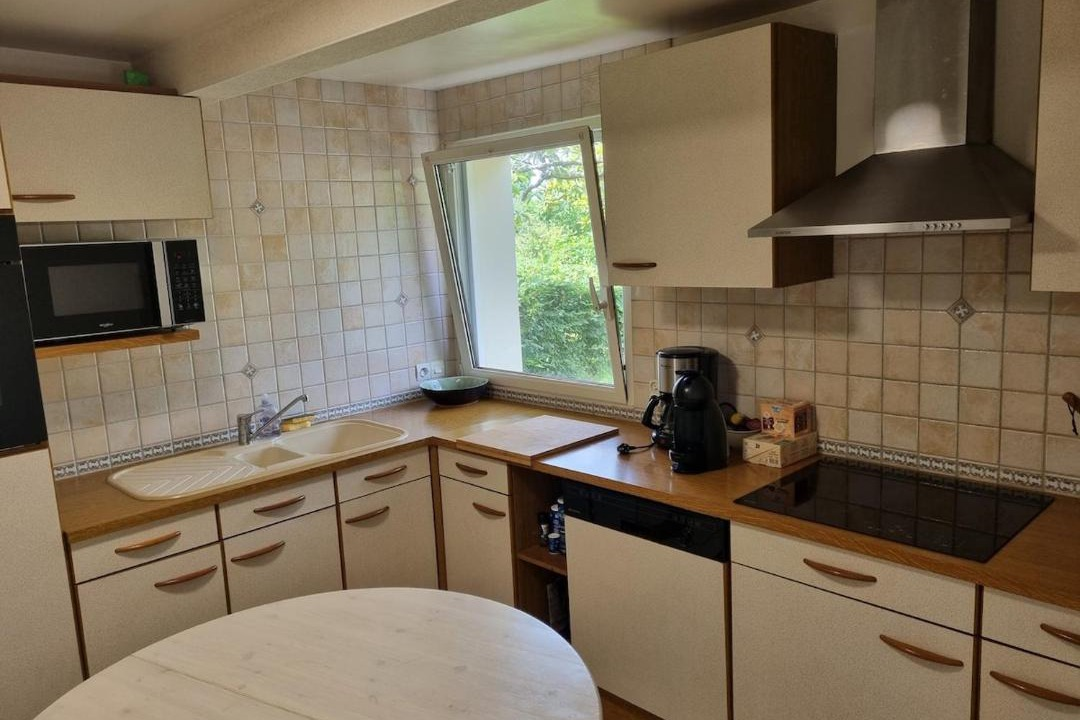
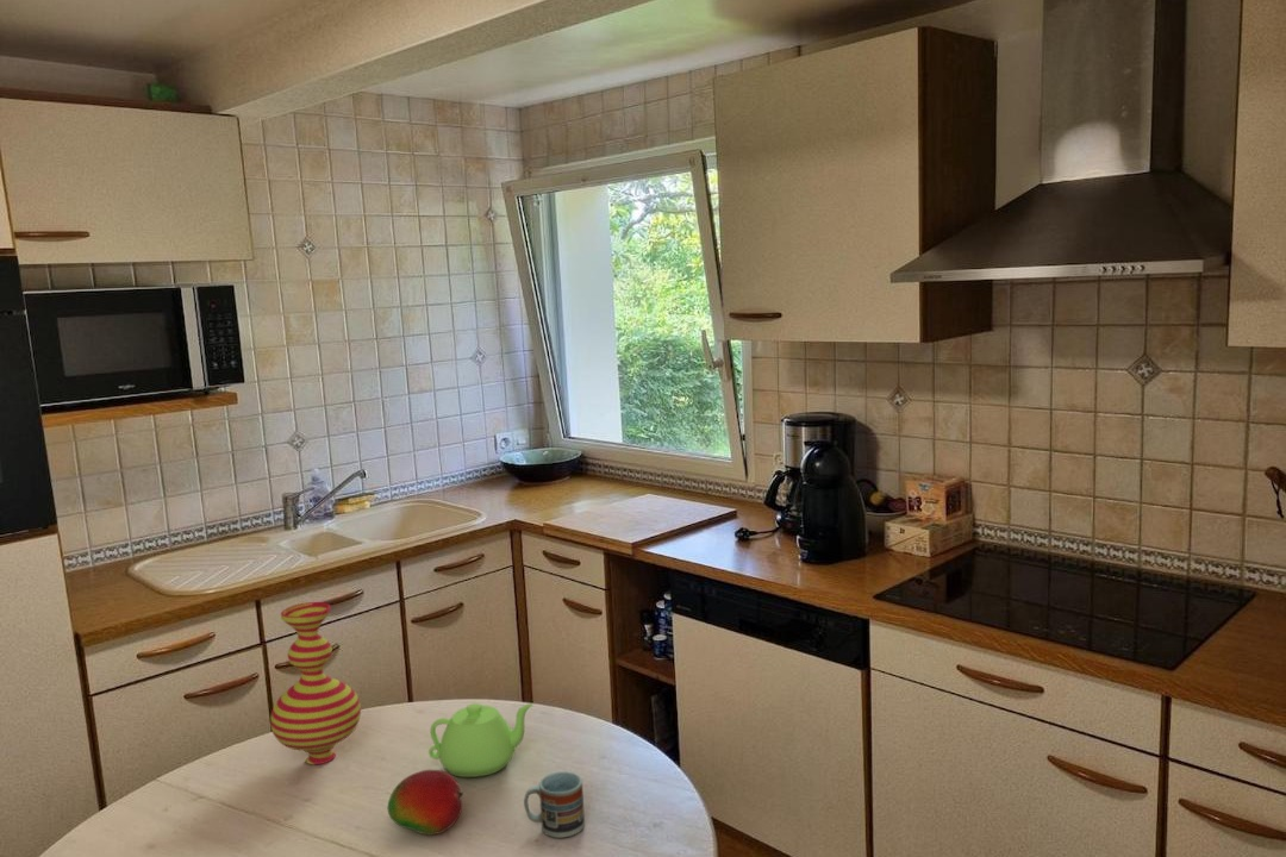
+ fruit (425, 801)
+ cup (554, 803)
+ teapot (481, 734)
+ vase (313, 683)
